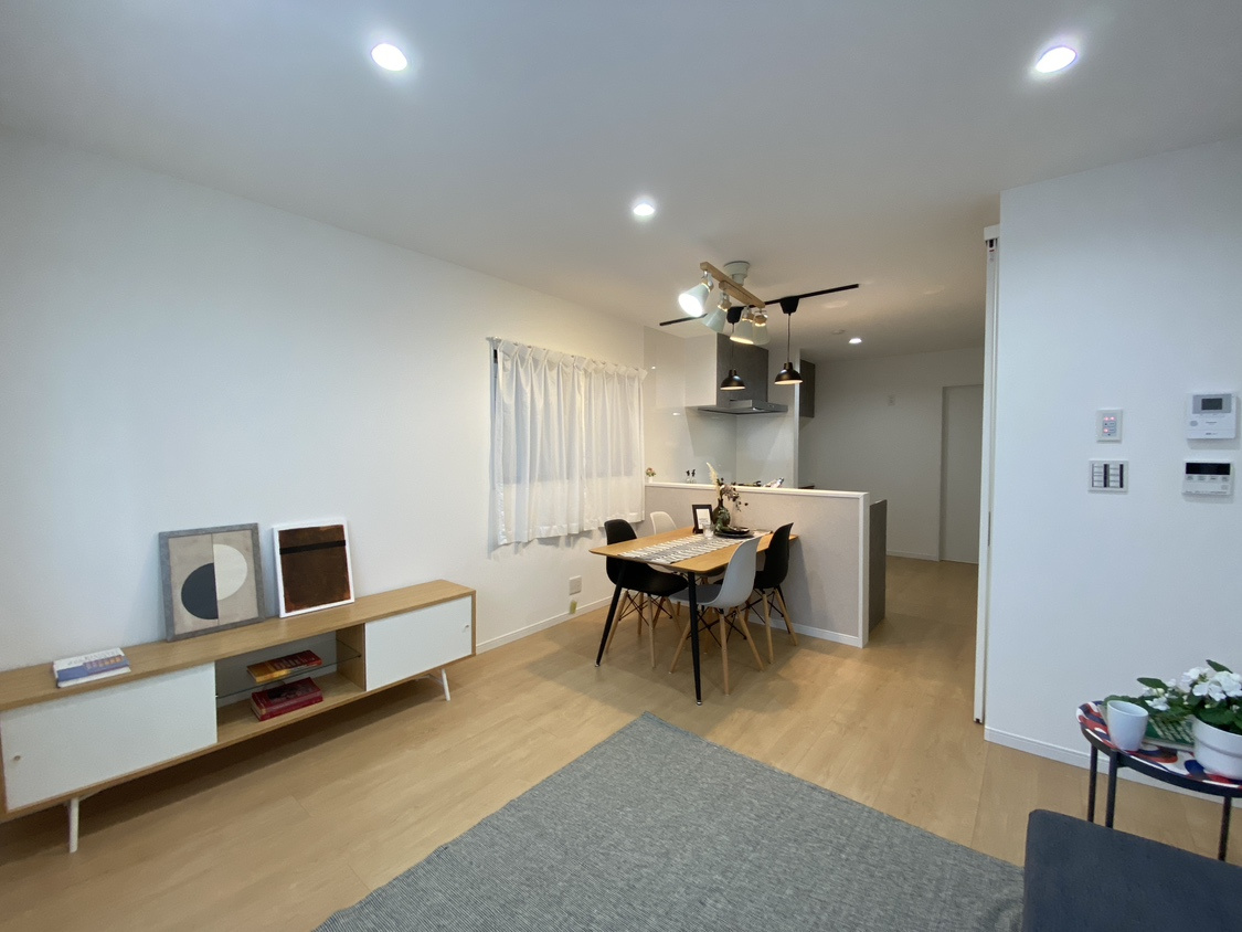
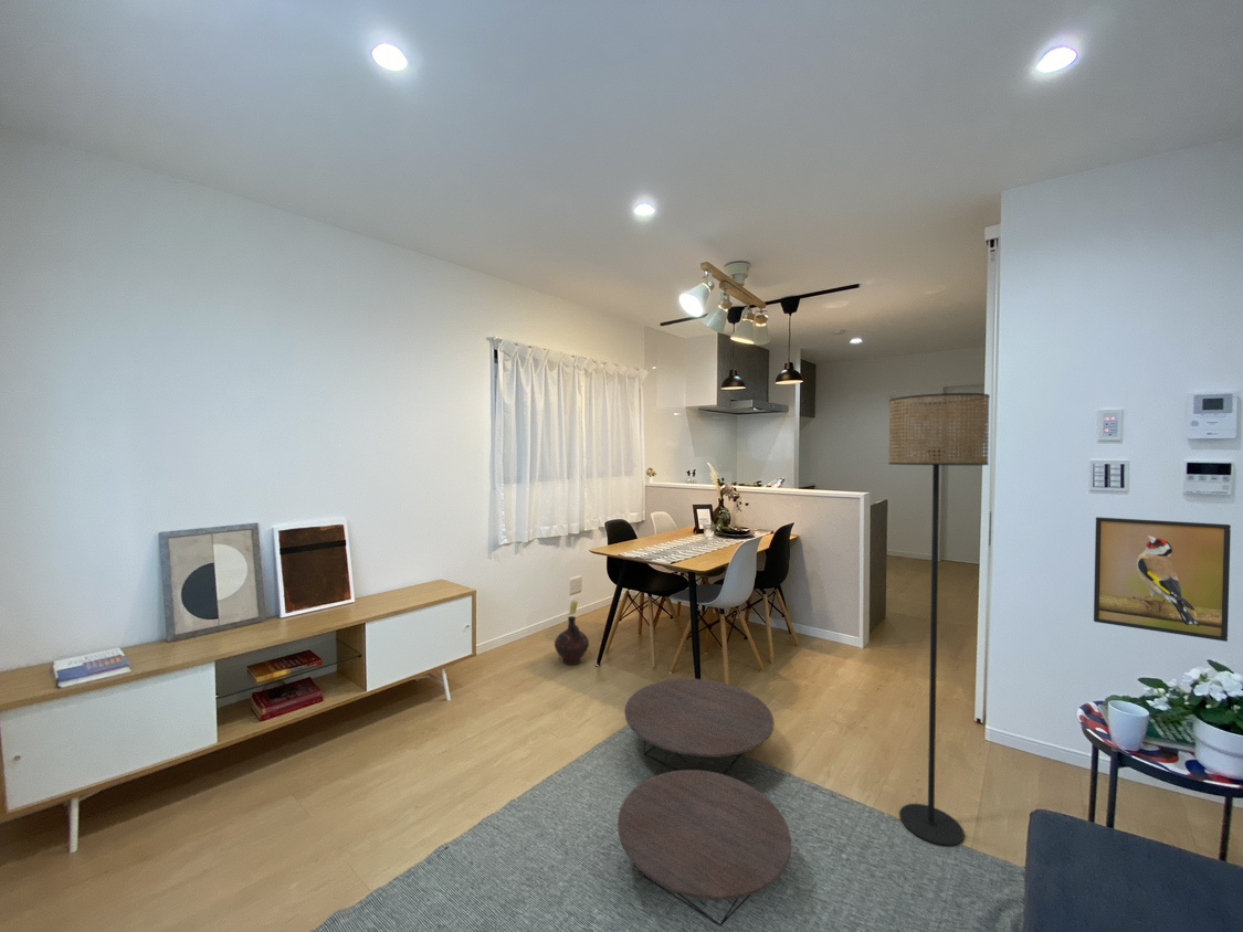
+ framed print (1157, 575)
+ coffee table (696, 770)
+ floor lamp (934, 613)
+ ceramic jug (571, 639)
